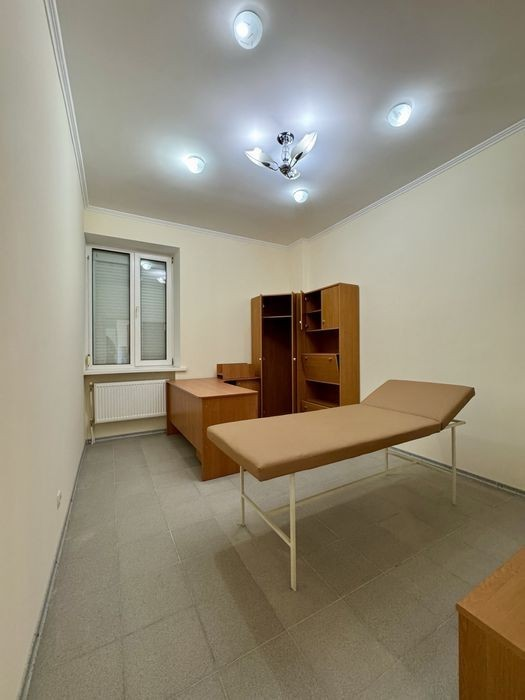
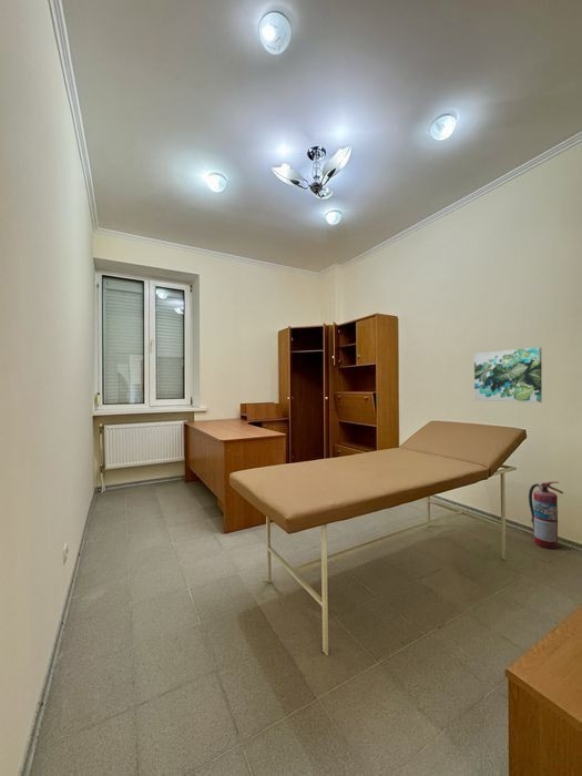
+ fire extinguisher (544, 511)
+ wall art (506, 376)
